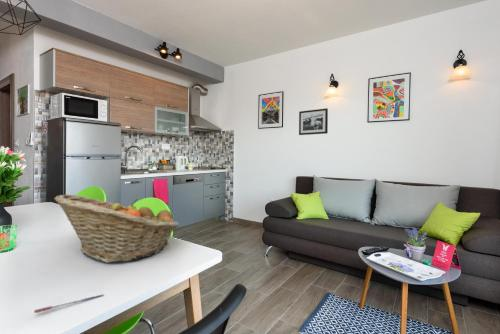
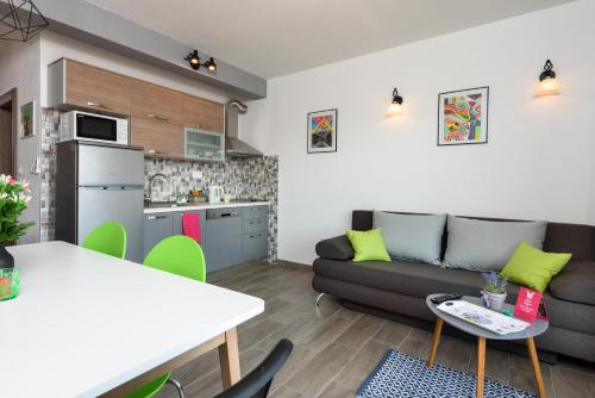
- fruit basket (119, 220)
- pen (71, 302)
- picture frame (312, 122)
